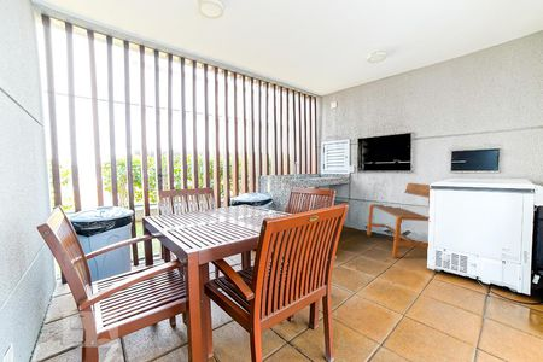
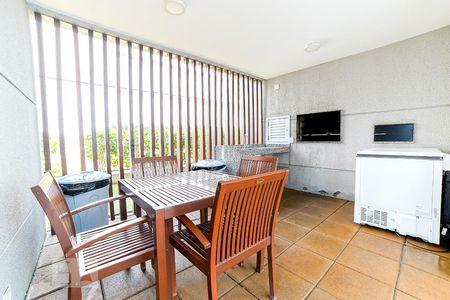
- bench (397, 214)
